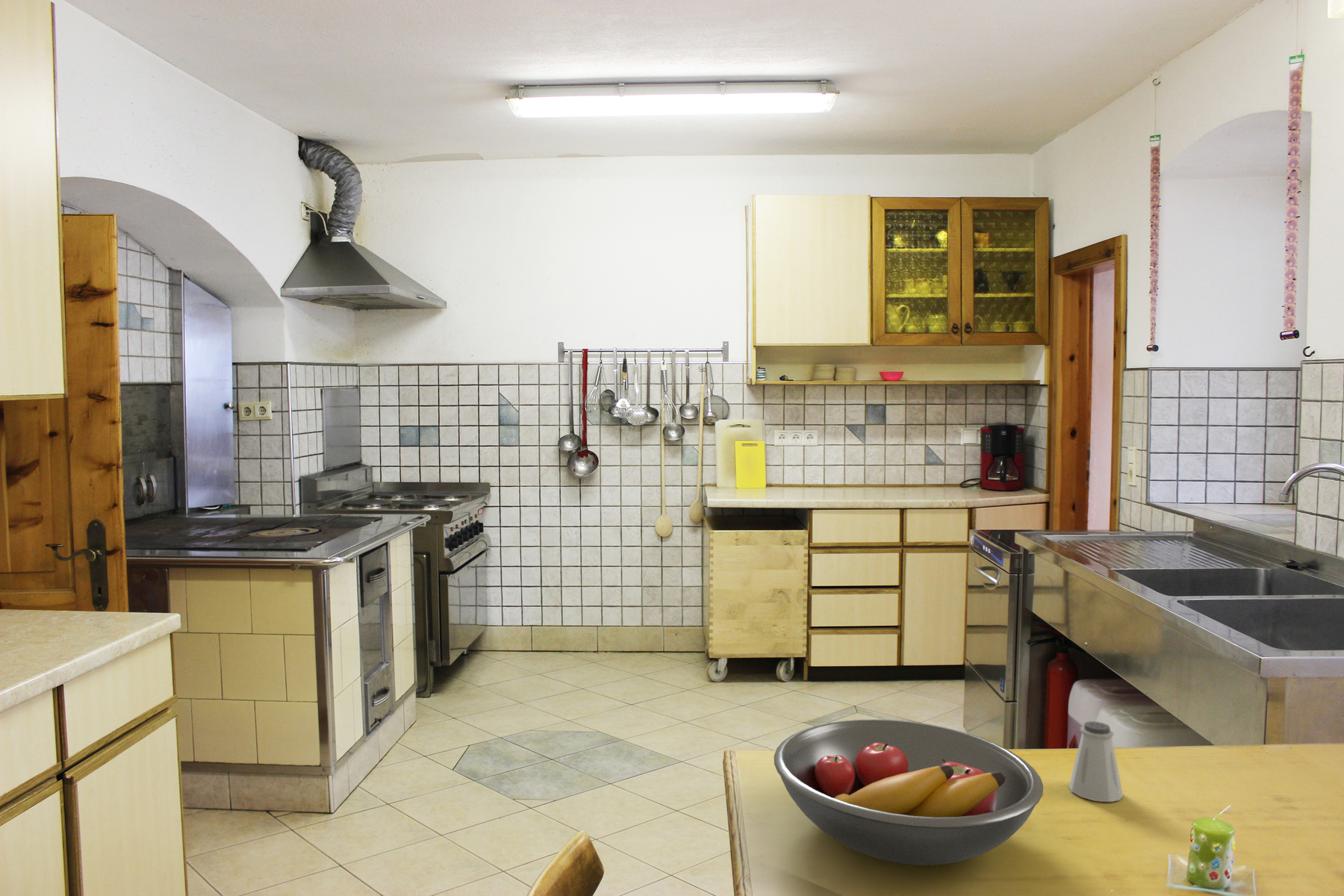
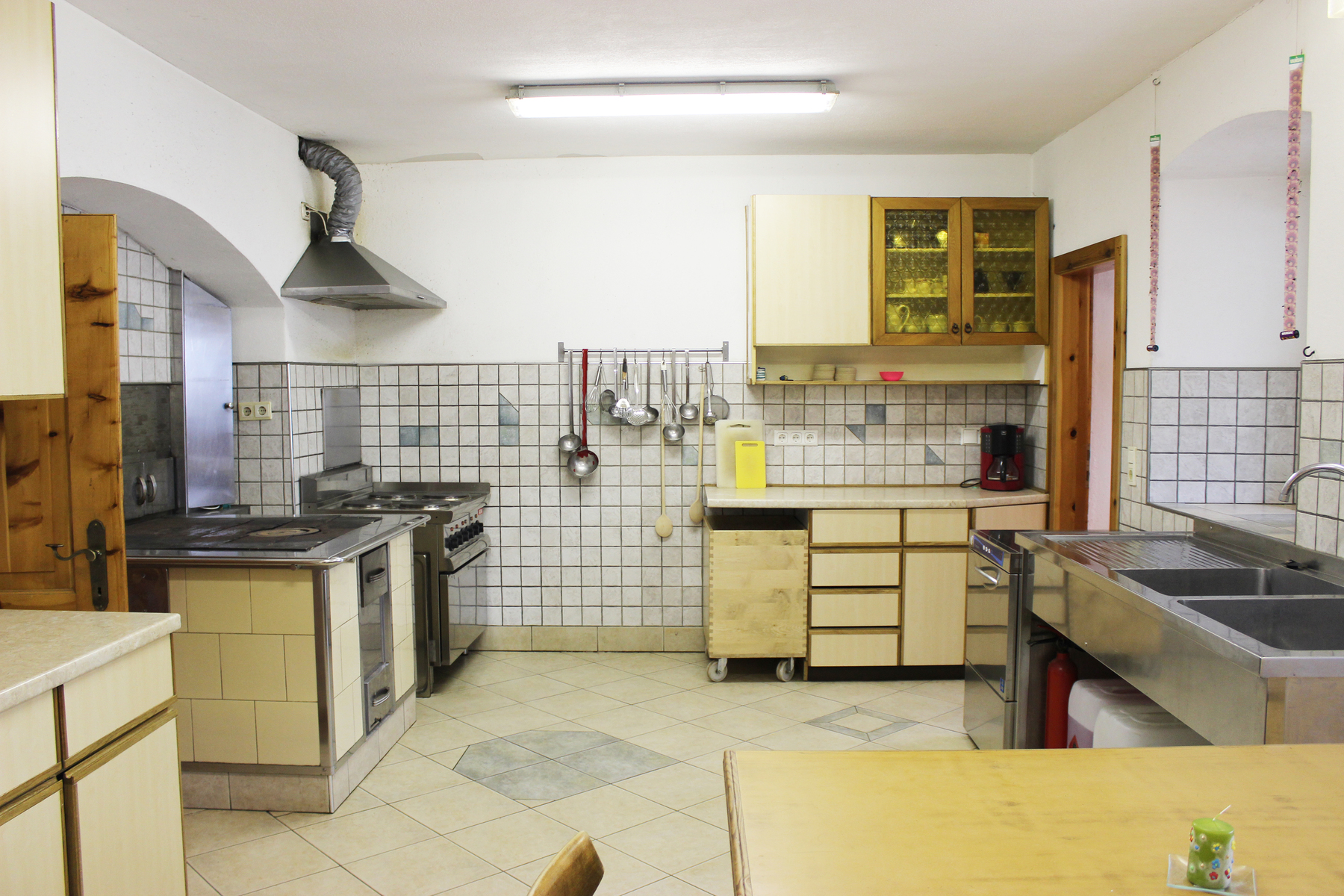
- saltshaker (1096, 758)
- fruit bowl (903, 789)
